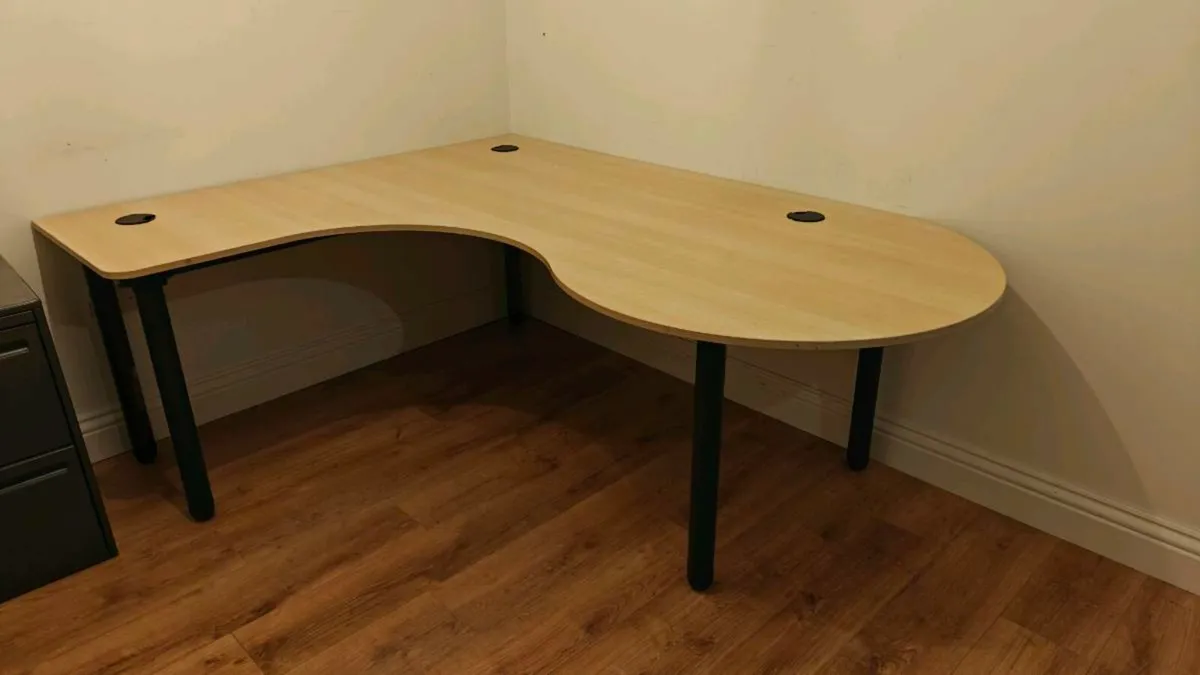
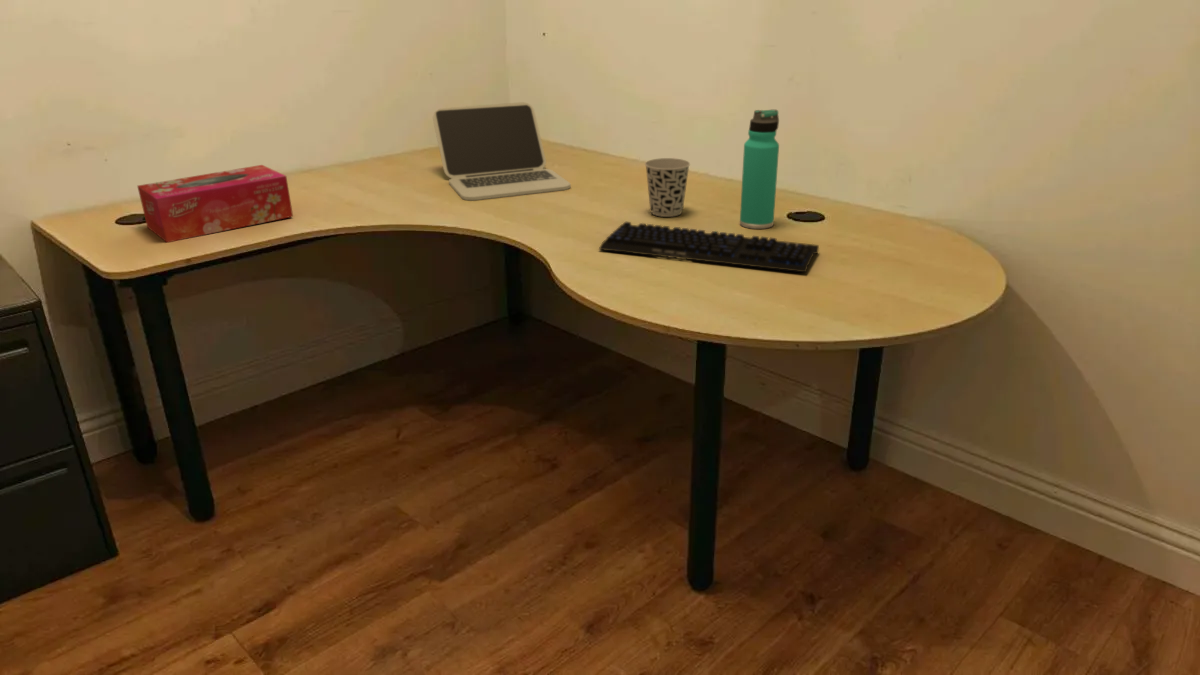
+ keyboard (707, 246)
+ thermos bottle (760, 168)
+ tissue box (217, 201)
+ laptop (500, 148)
+ cup (666, 188)
